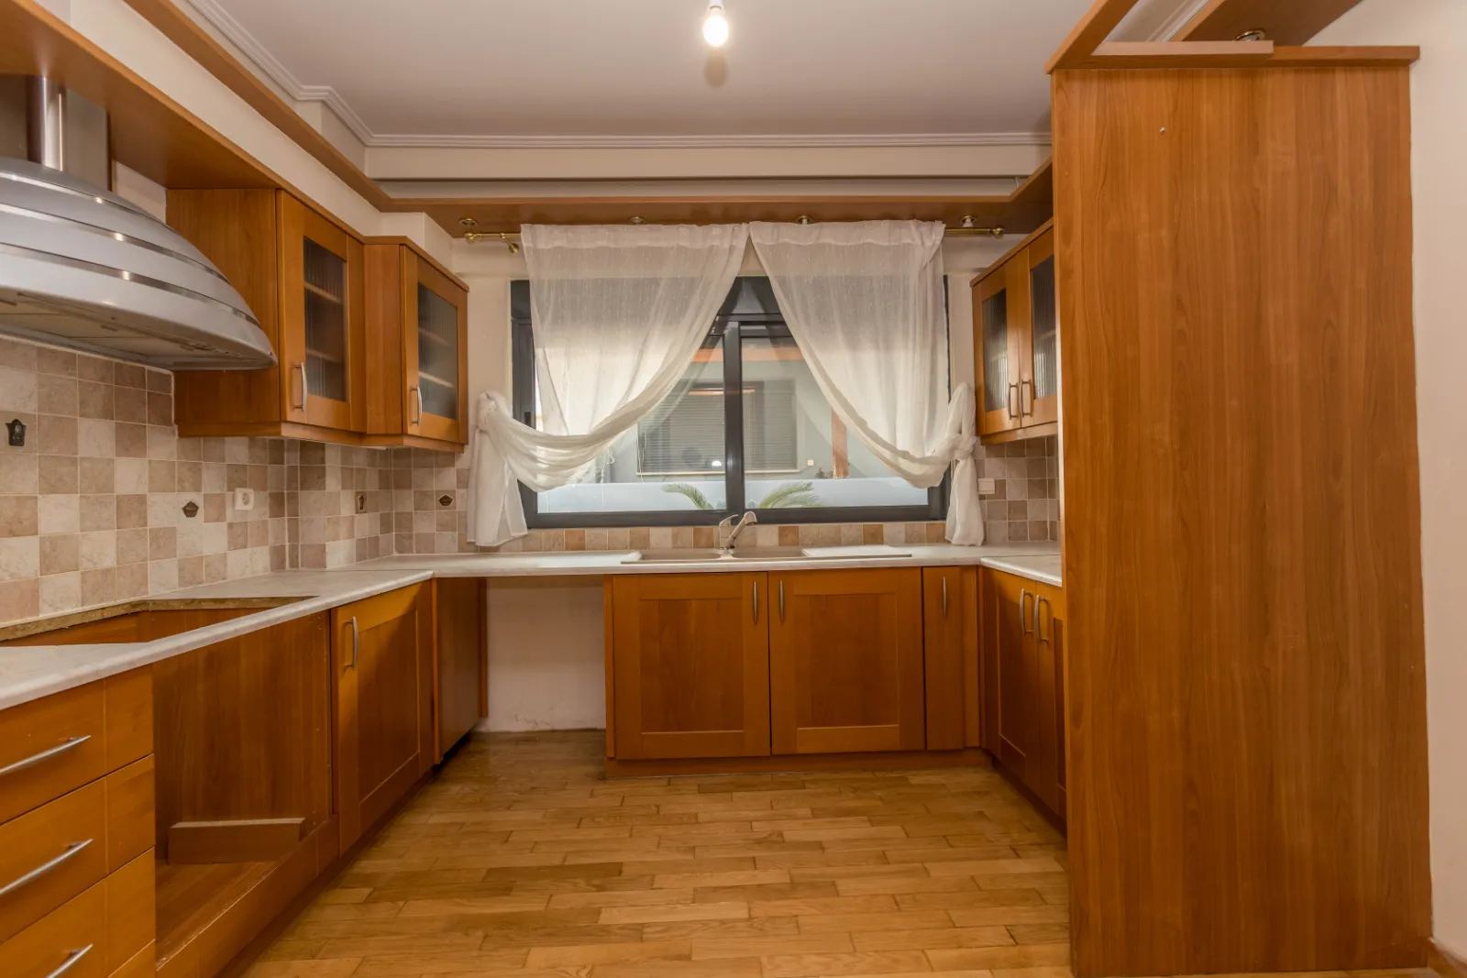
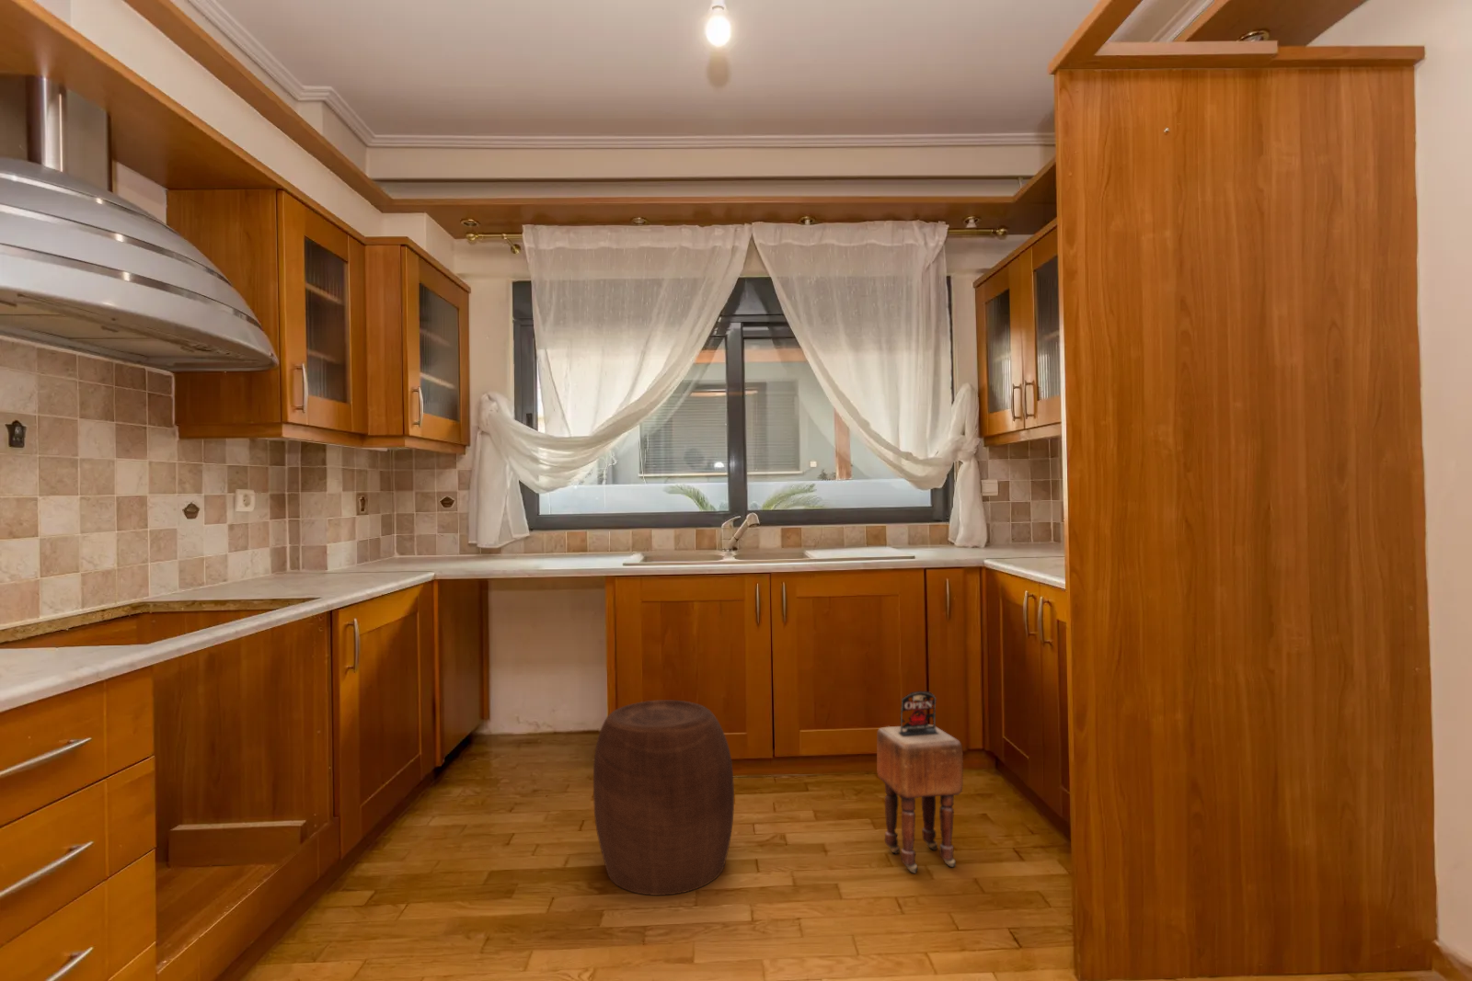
+ stool (918, 774)
+ stool (664, 788)
